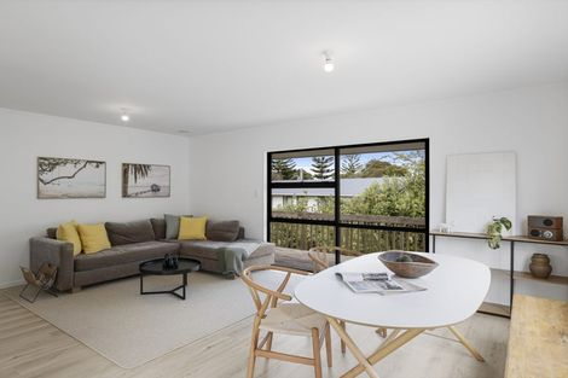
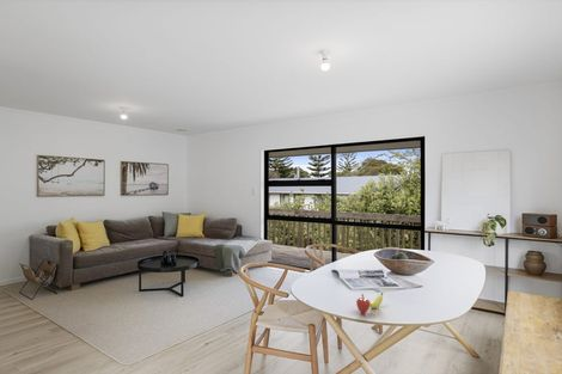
+ fruit (368, 300)
